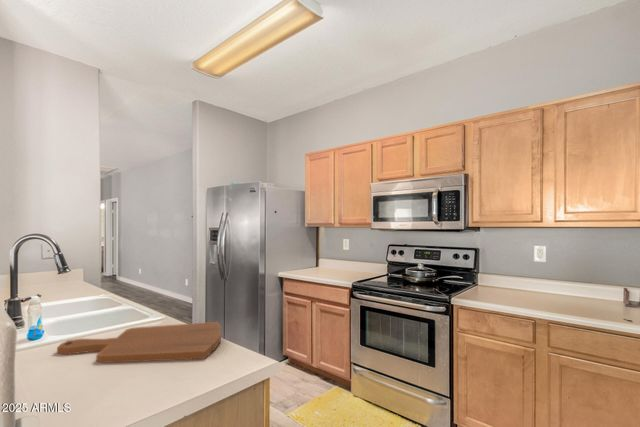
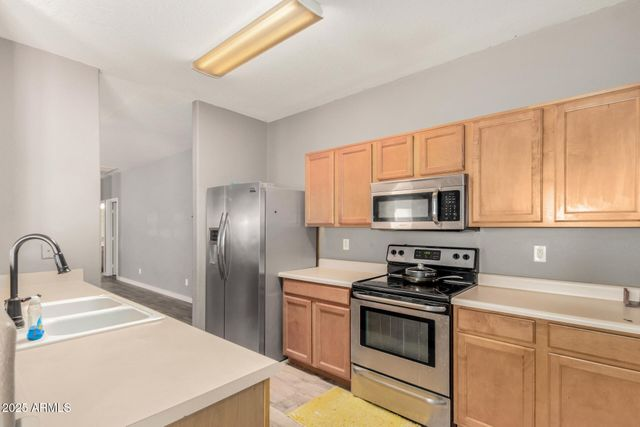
- cutting board (156, 341)
